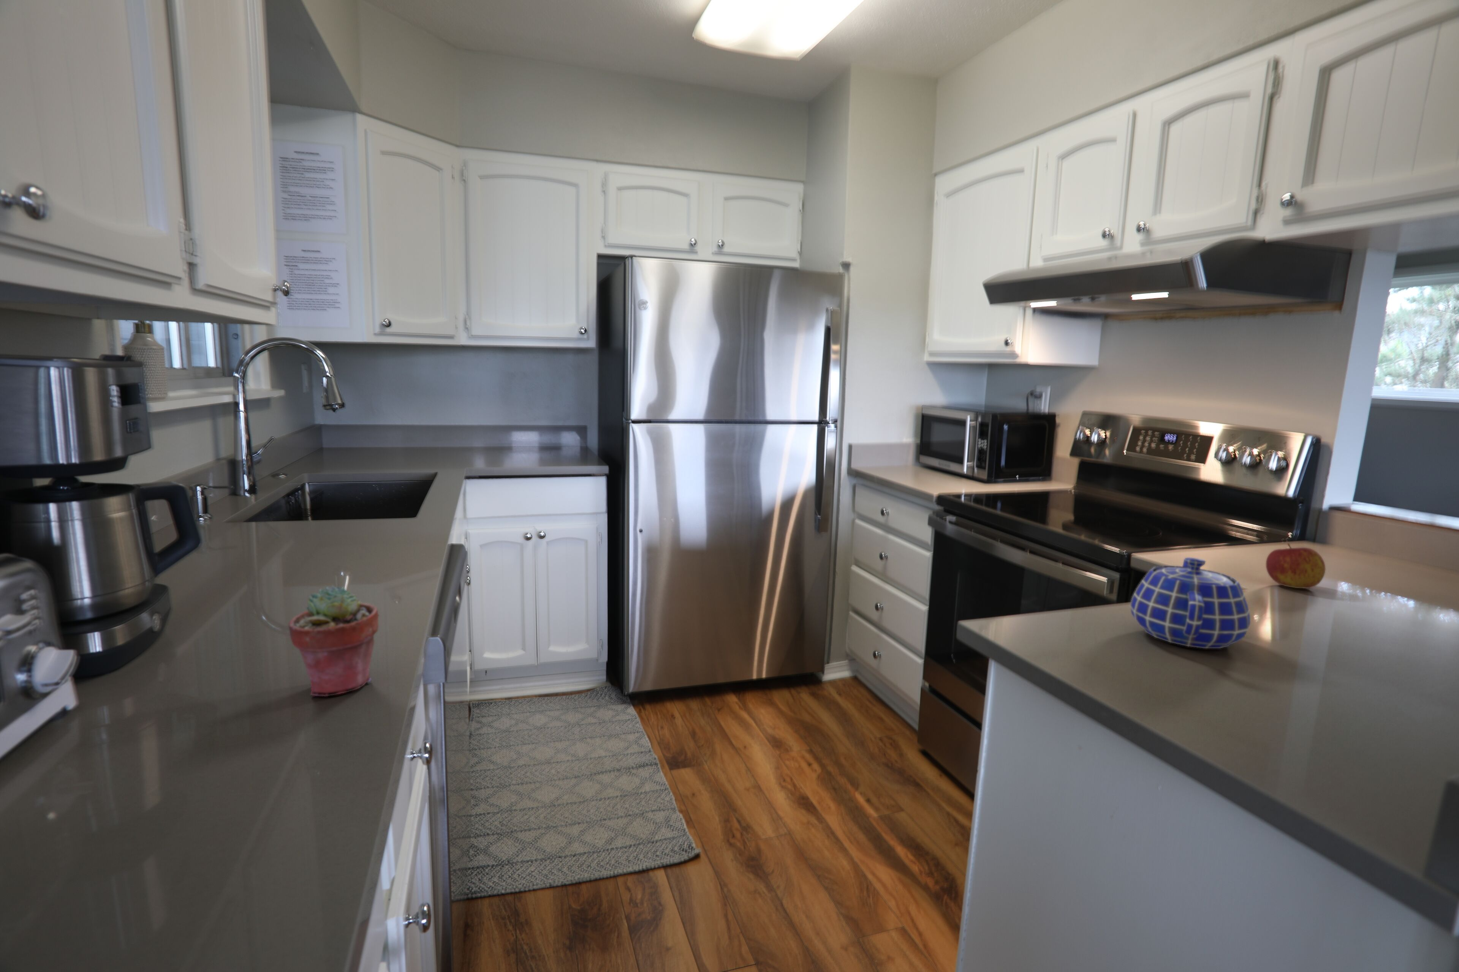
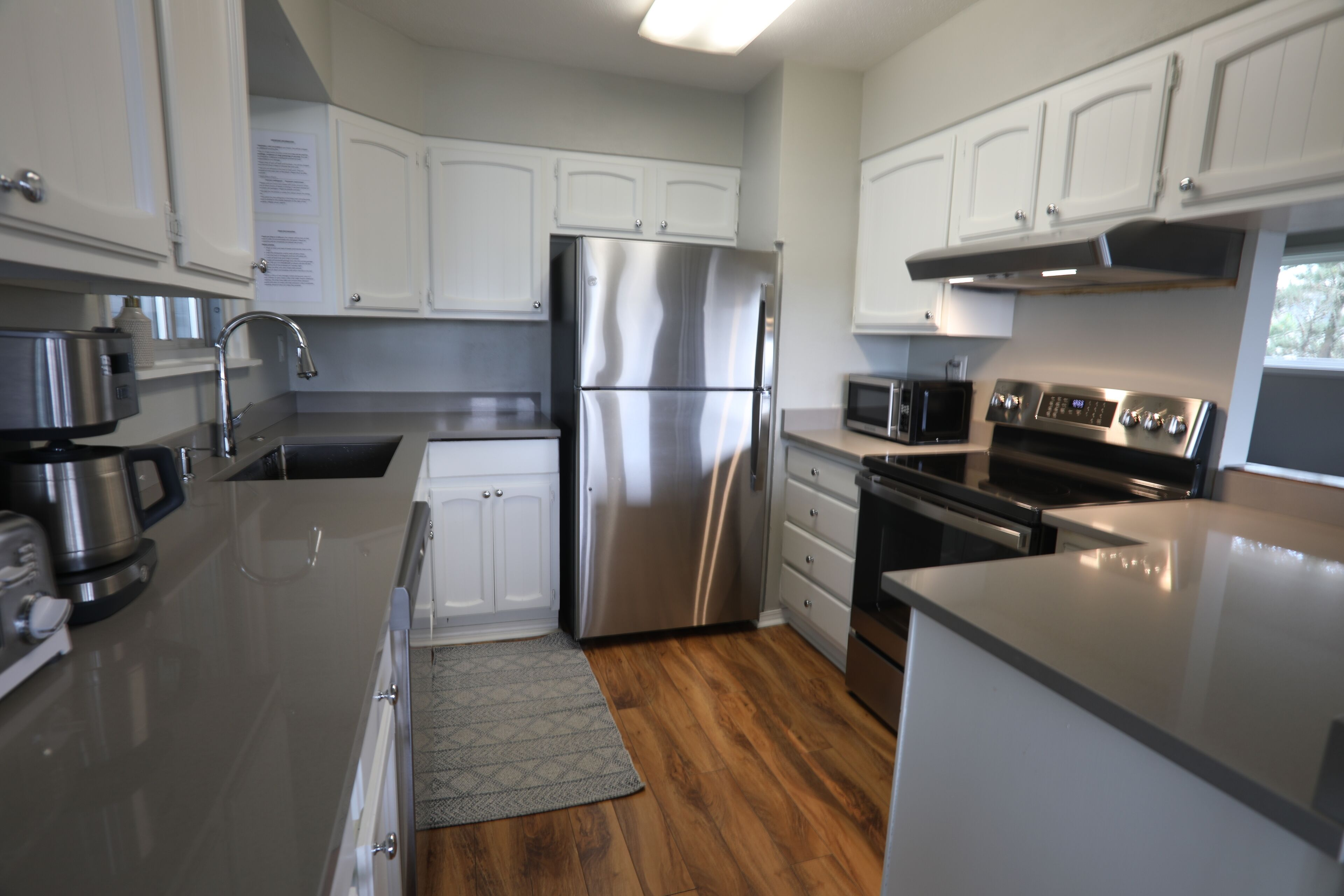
- potted succulent (335, 636)
- teapot (1190, 597)
- apple (1296, 565)
